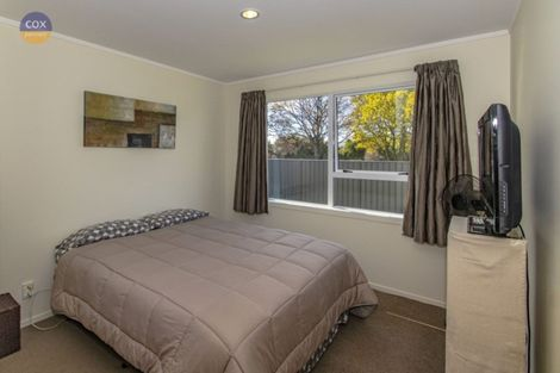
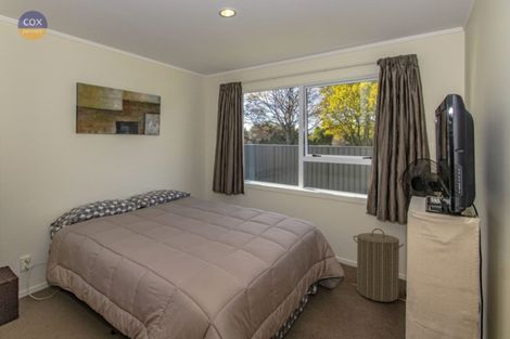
+ laundry hamper (377, 260)
